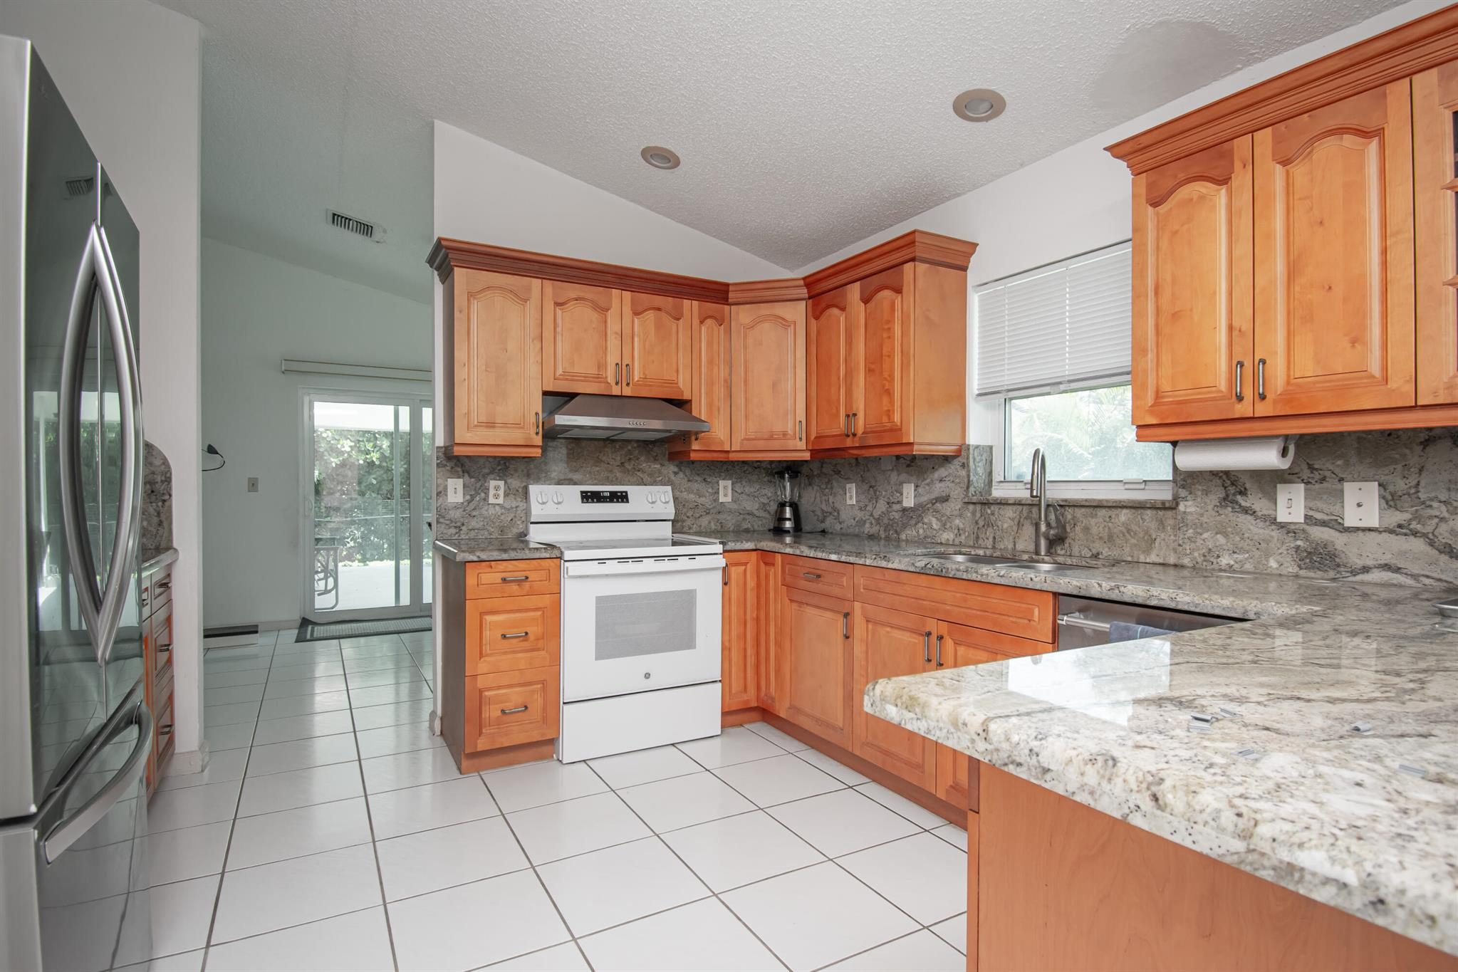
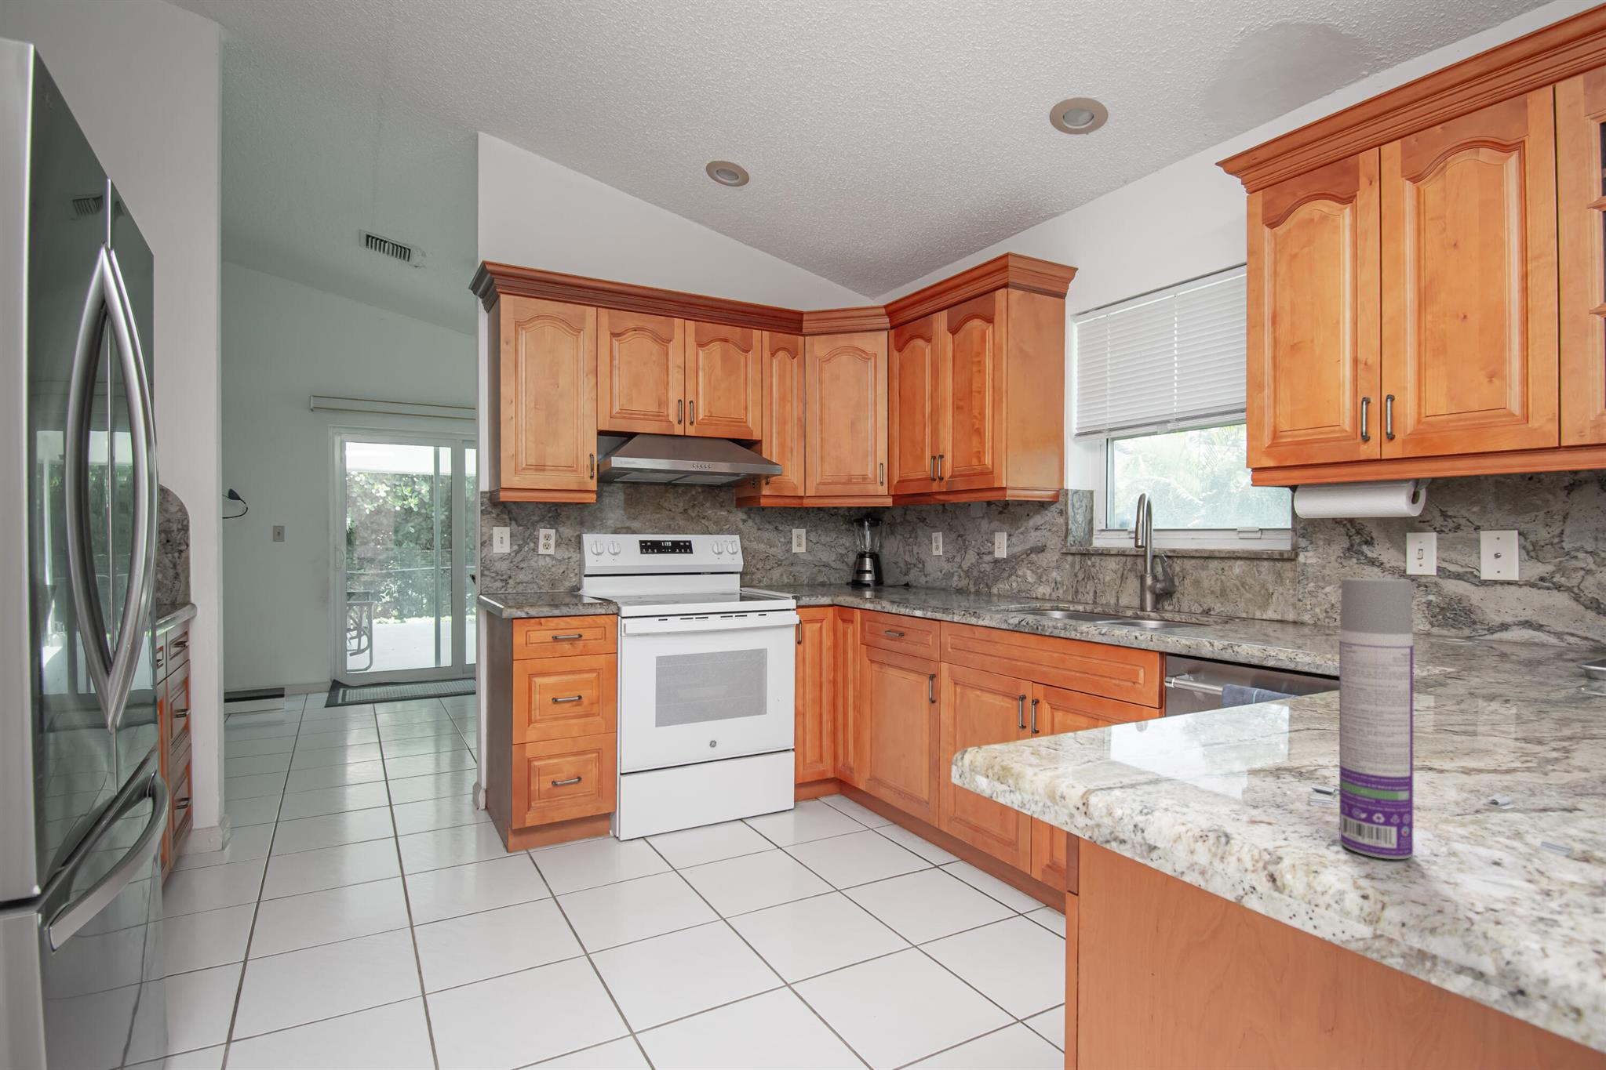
+ aerosol can (1375, 713)
